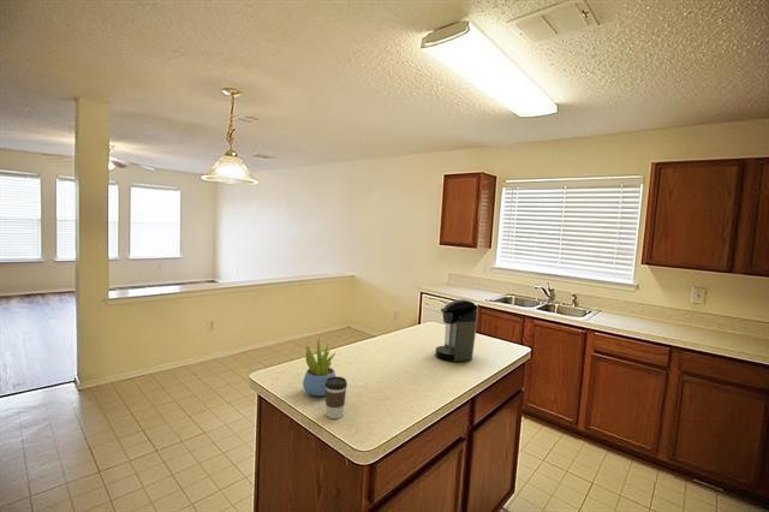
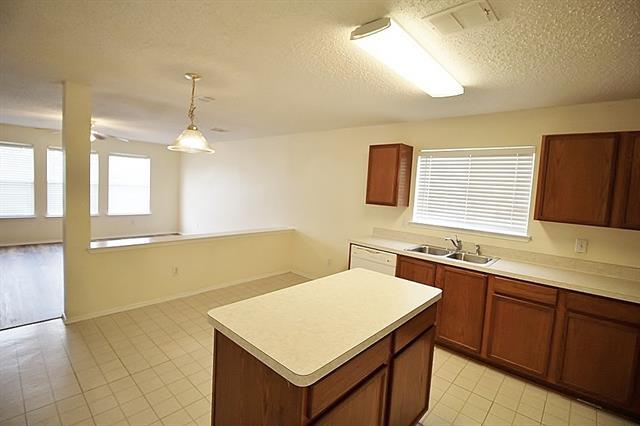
- succulent plant (320, 367)
- coffee maker (455, 325)
- coffee cup (335, 397)
